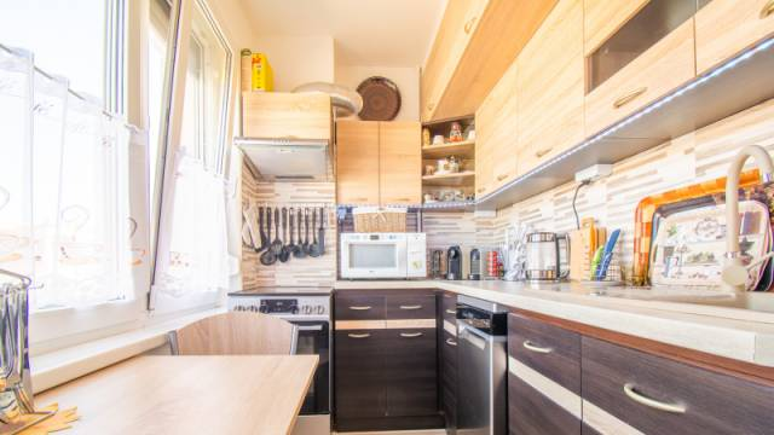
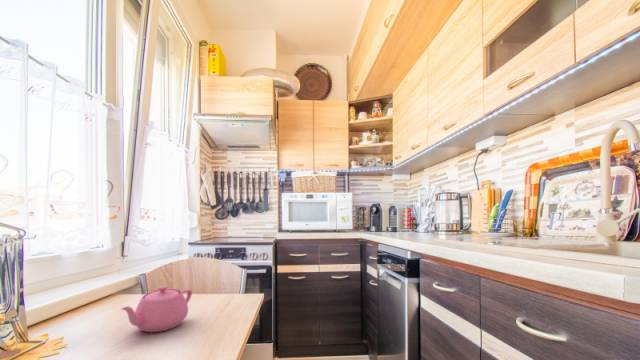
+ teapot (159, 306)
